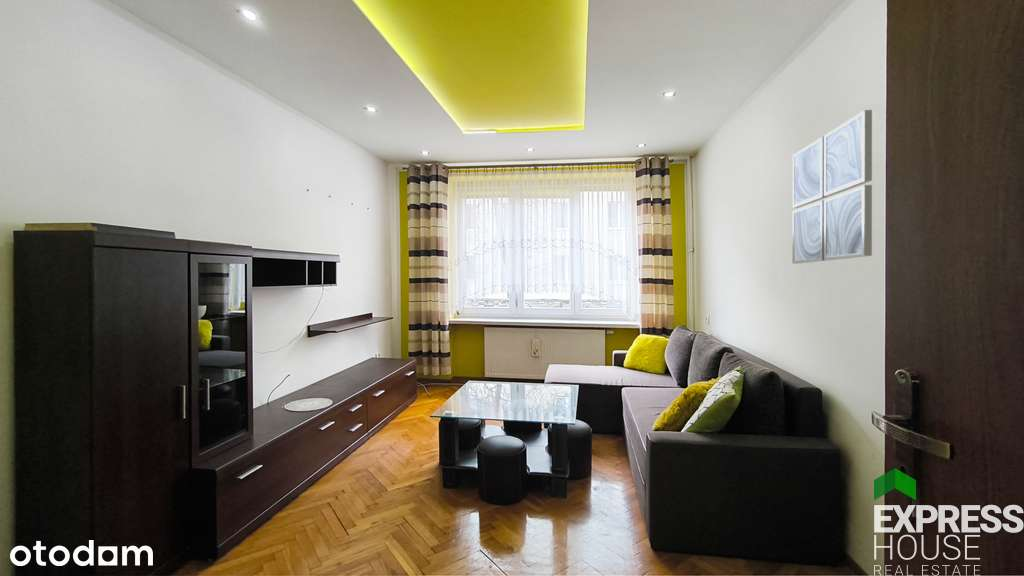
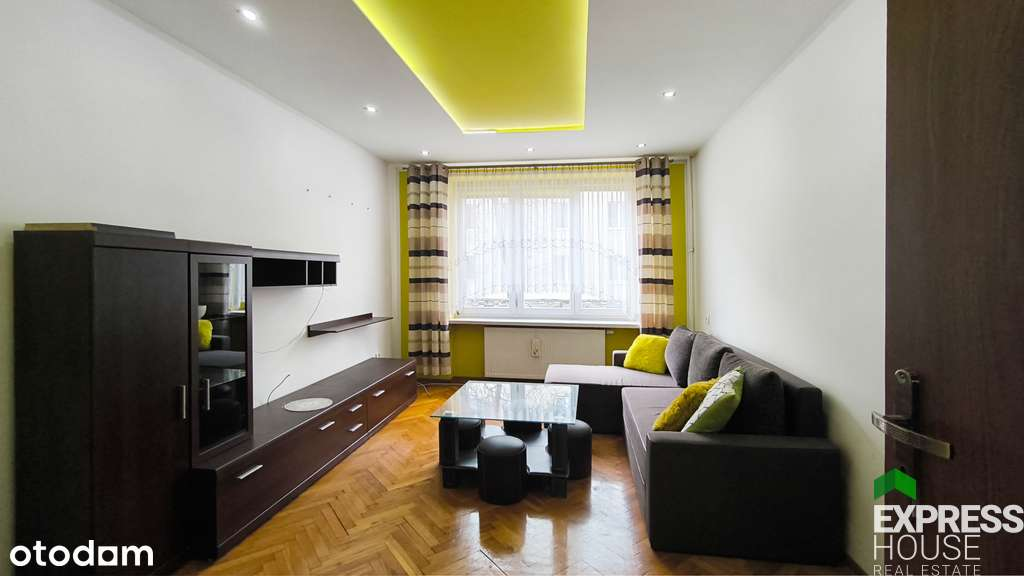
- wall art (825, 197)
